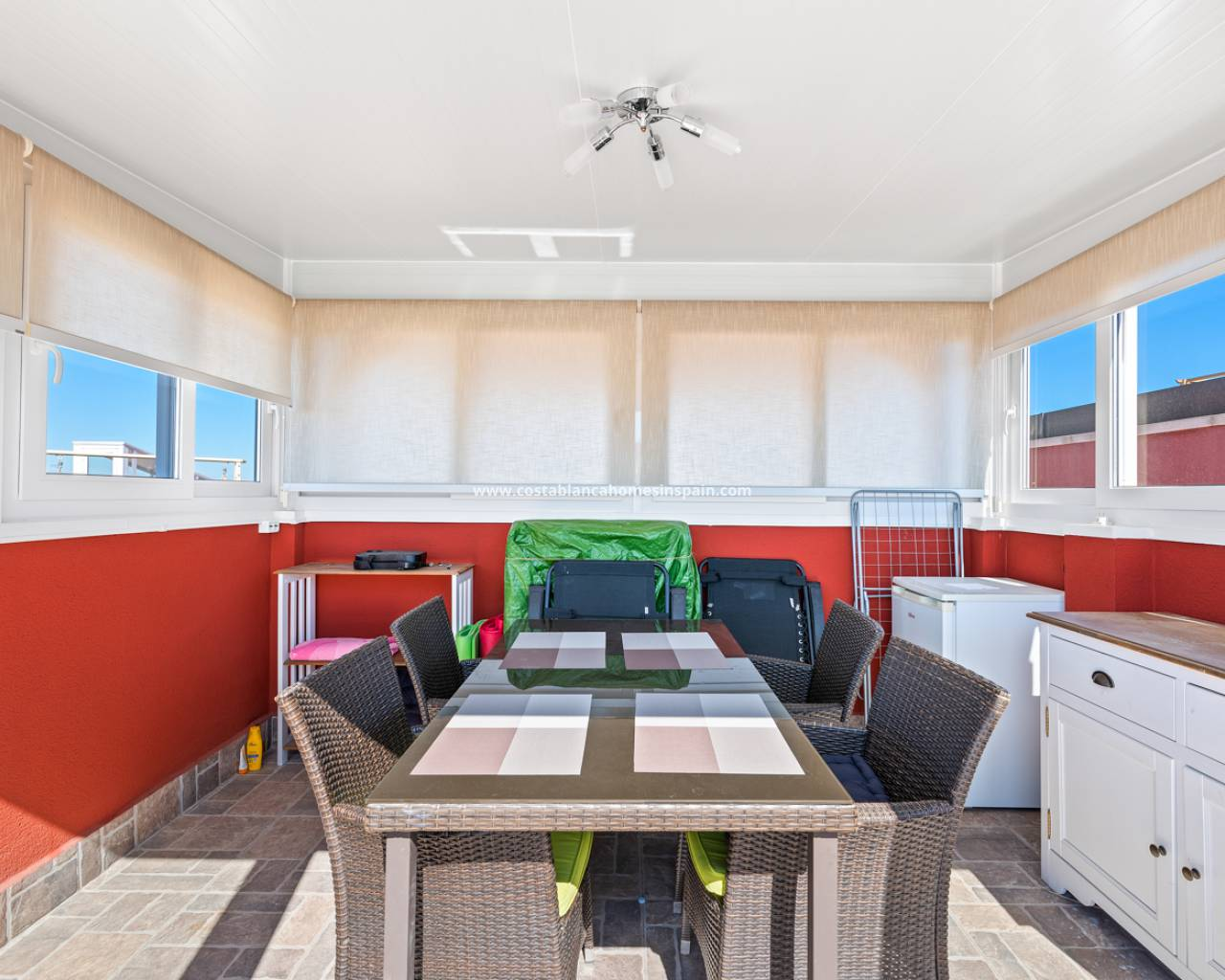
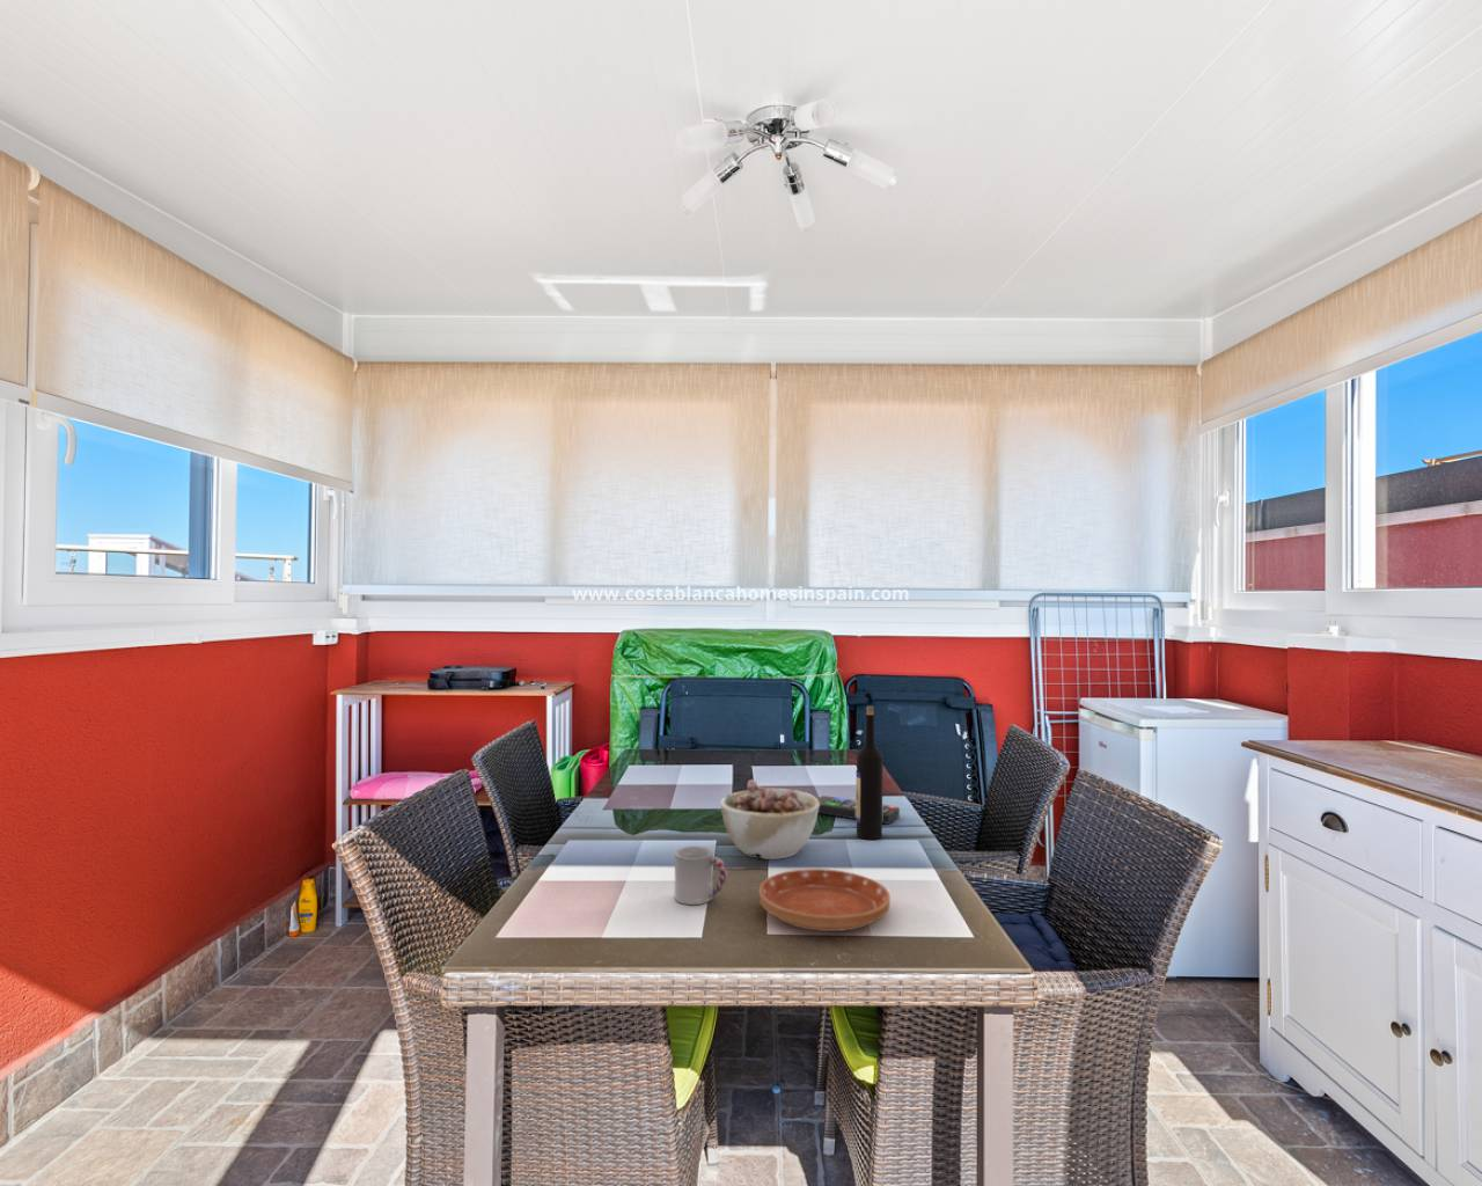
+ remote control (853, 808)
+ cup (700, 876)
+ saucer (823, 900)
+ wine bottle (869, 770)
+ bowl (768, 816)
